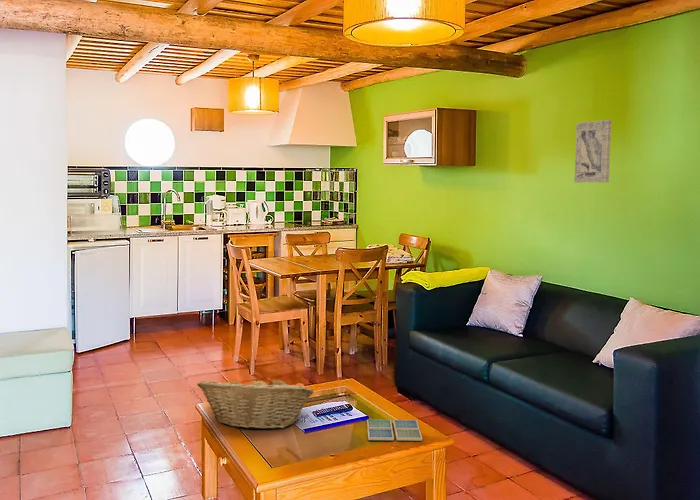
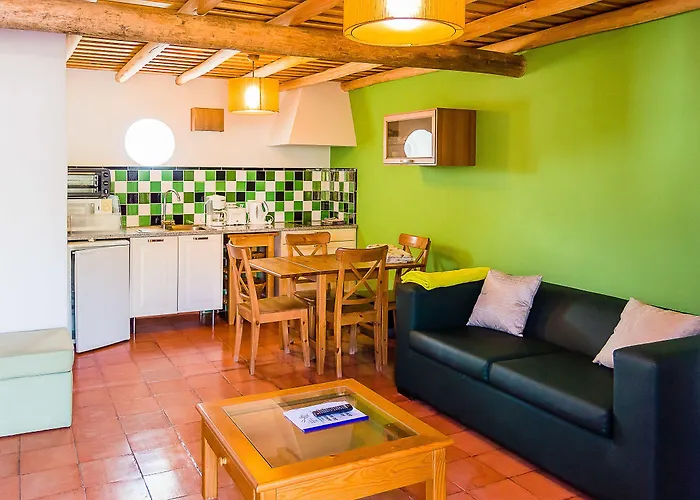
- fruit basket (255, 396)
- drink coaster (394, 429)
- wall art (592, 152)
